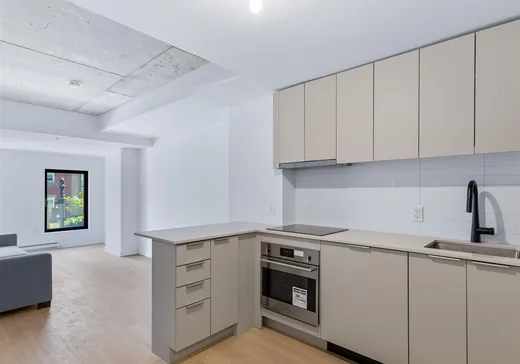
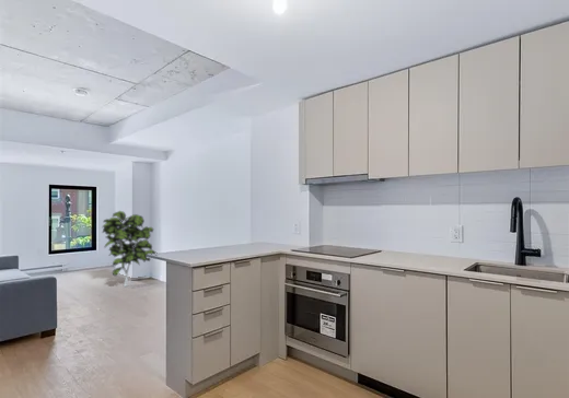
+ indoor plant (129, 248)
